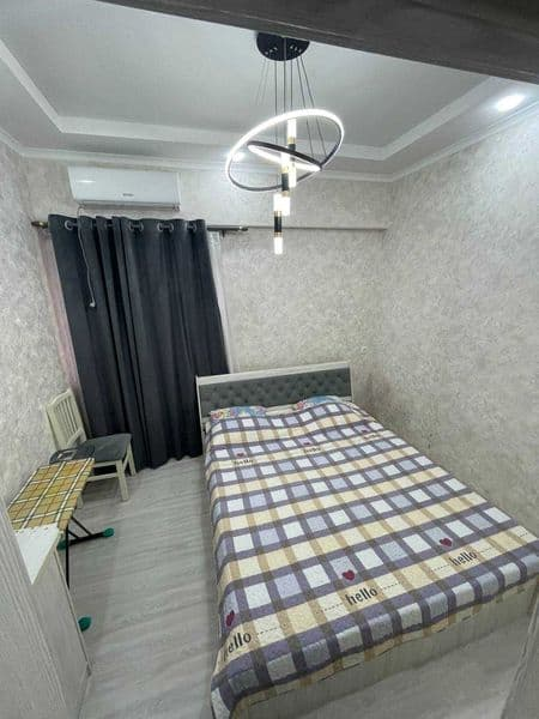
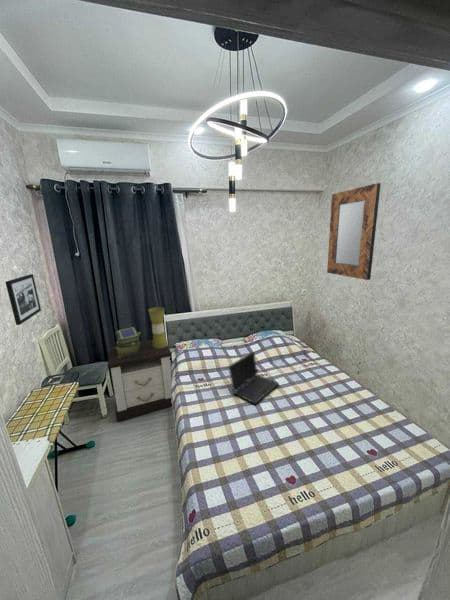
+ stack of books (128, 341)
+ table lamp (158, 327)
+ nightstand (142, 376)
+ laptop computer (254, 375)
+ home mirror (349, 234)
+ picture frame (25, 297)
